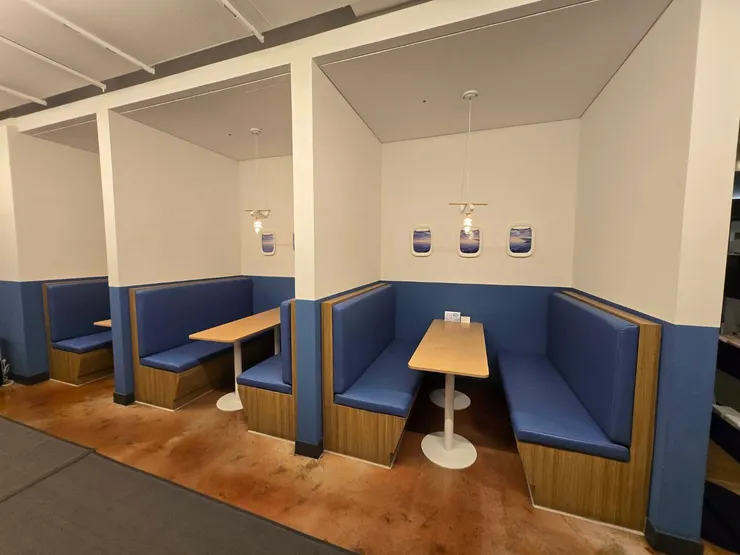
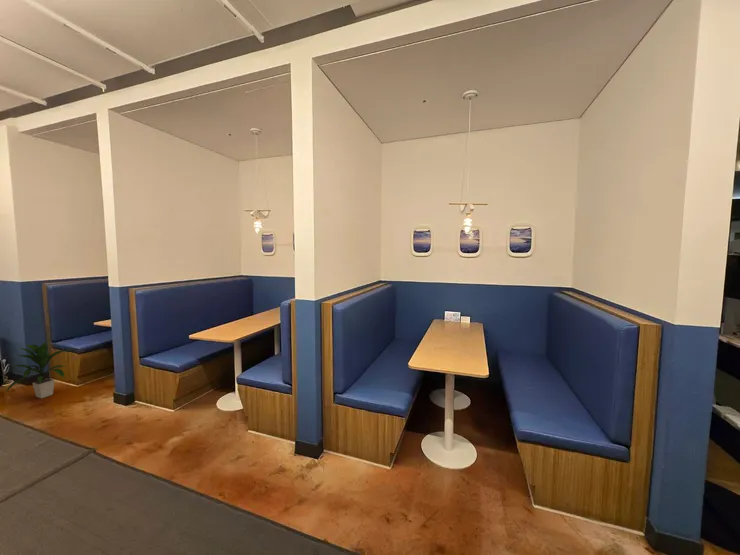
+ indoor plant (38, 368)
